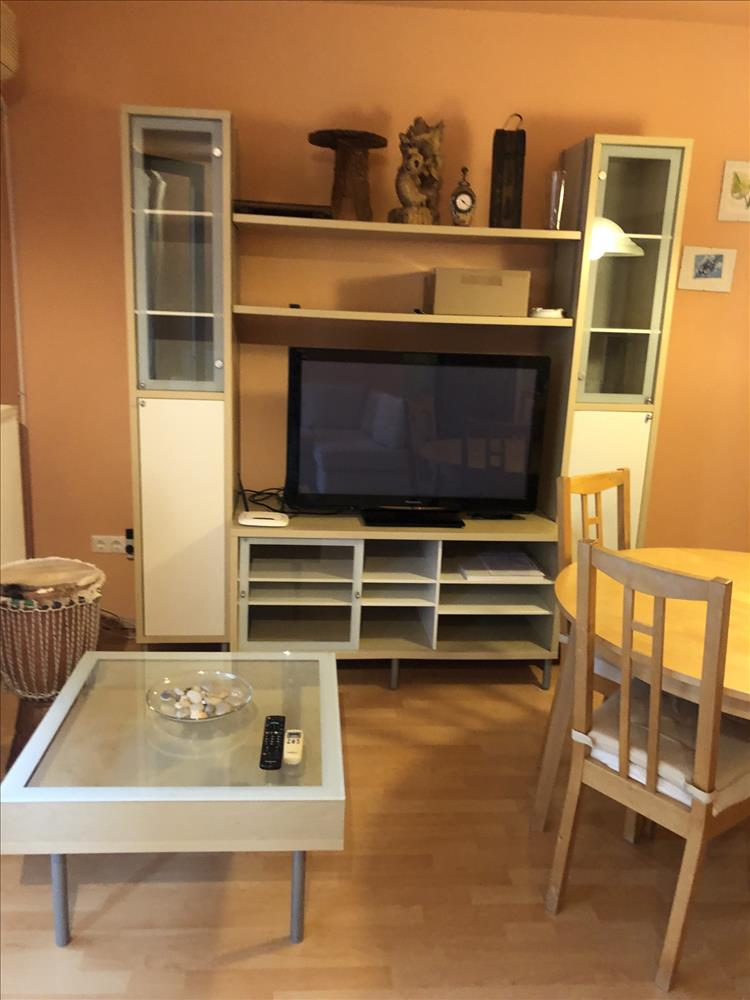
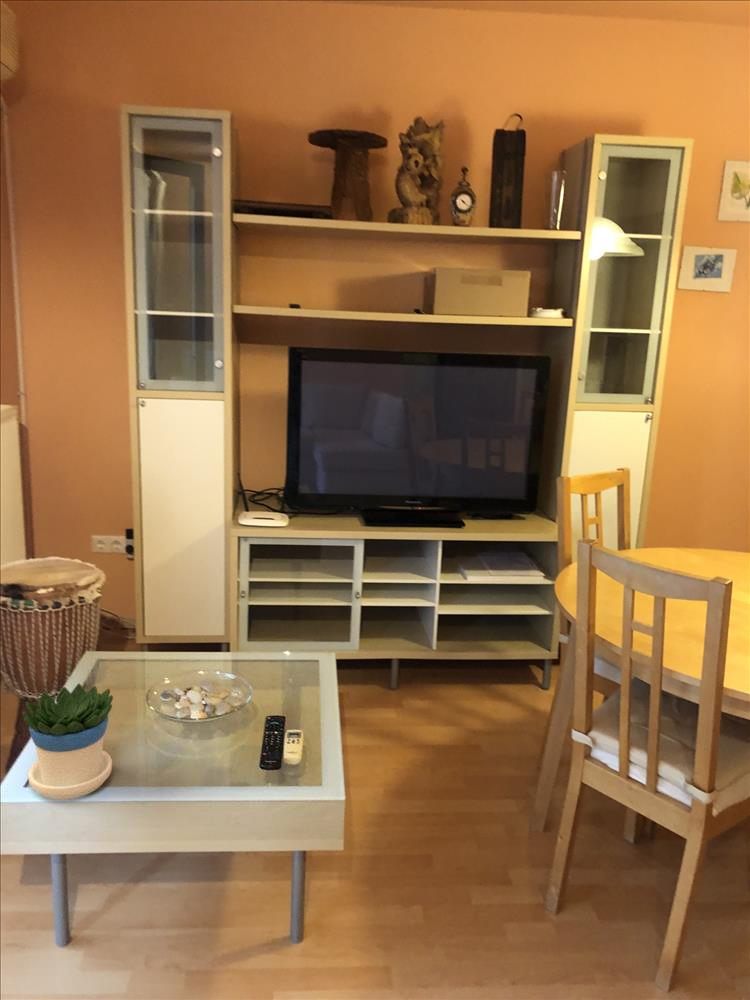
+ flowerpot (70, 743)
